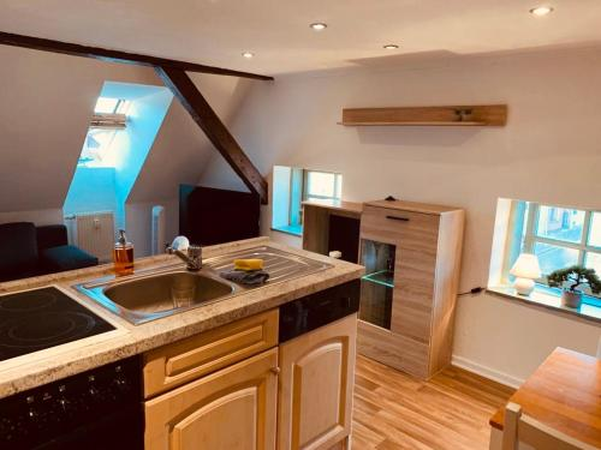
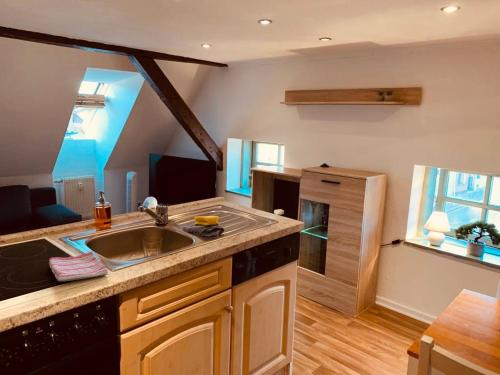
+ dish towel (77, 265)
